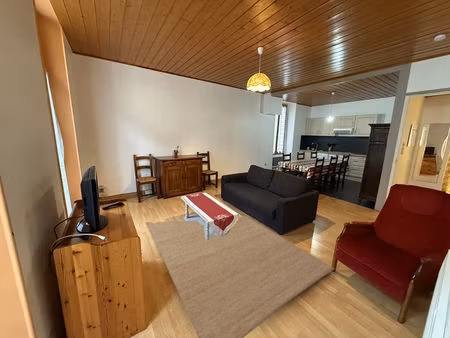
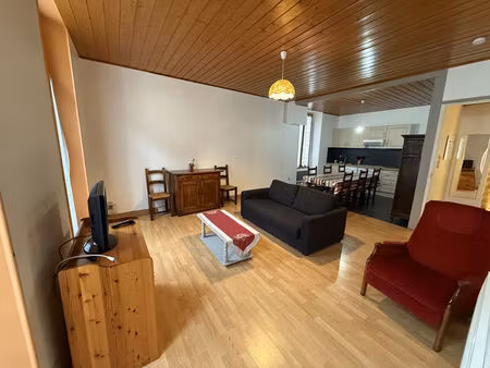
- rug (219, 239)
